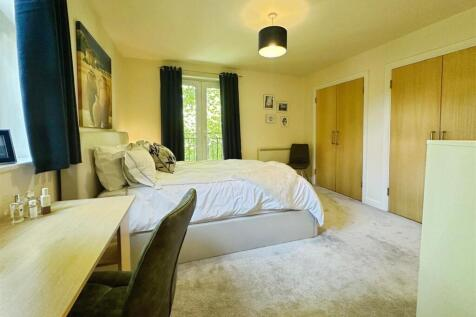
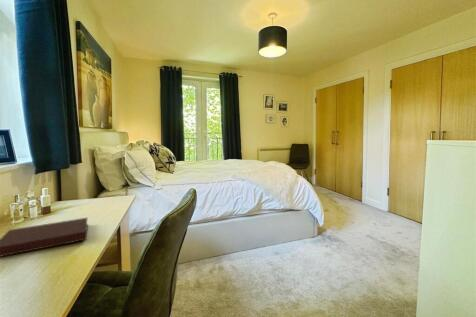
+ notebook (47, 234)
